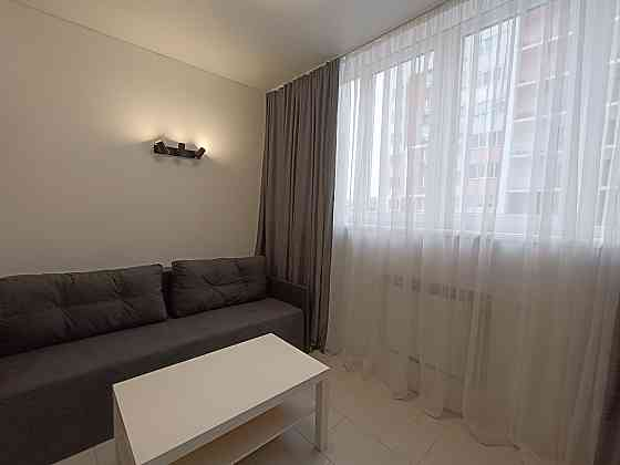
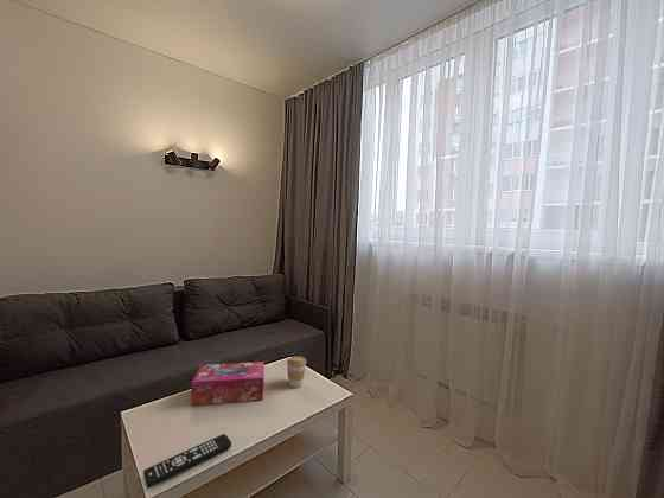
+ coffee cup (295, 370)
+ remote control (190, 458)
+ tissue box (230, 382)
